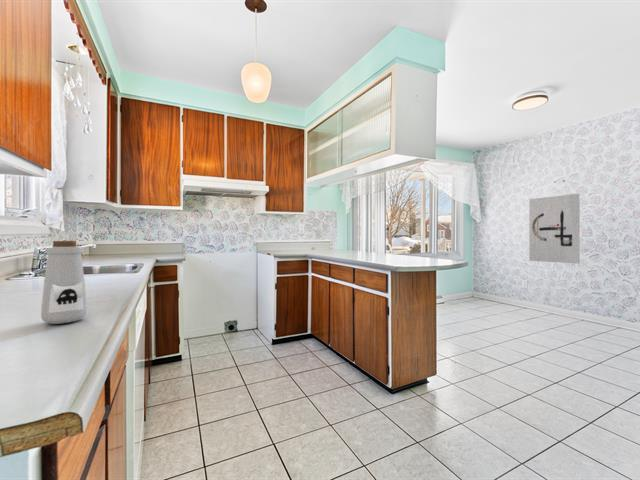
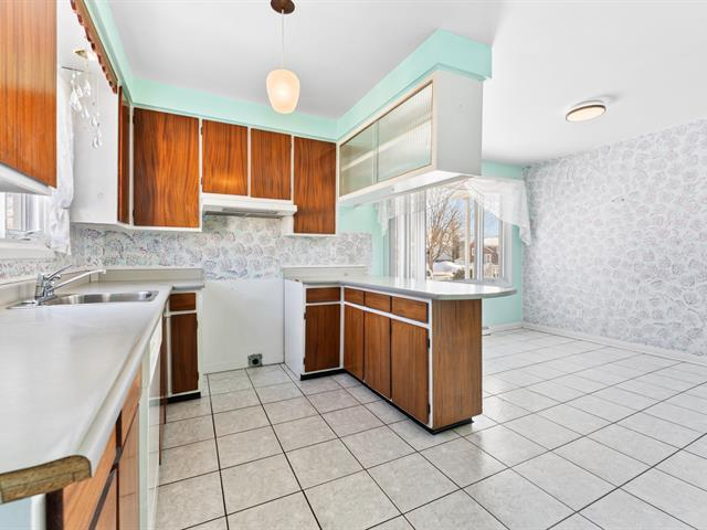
- wall art (553, 229)
- bottle (65, 281)
